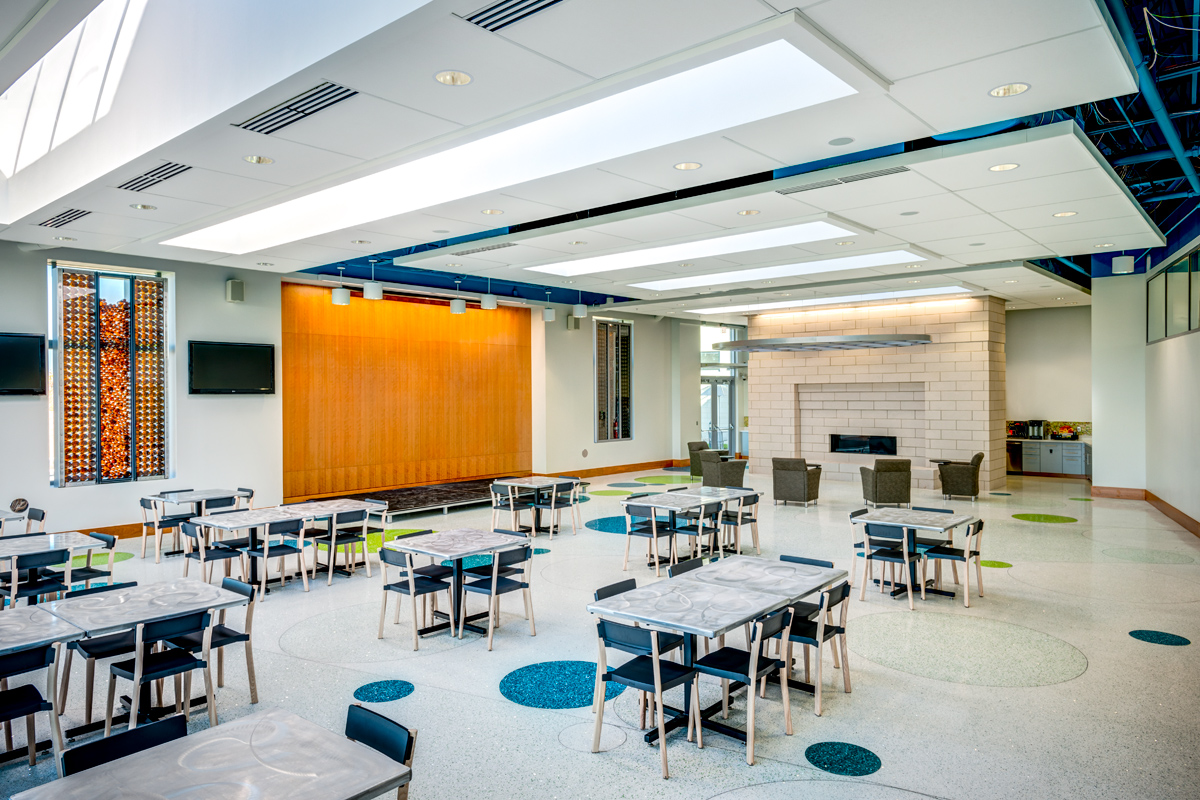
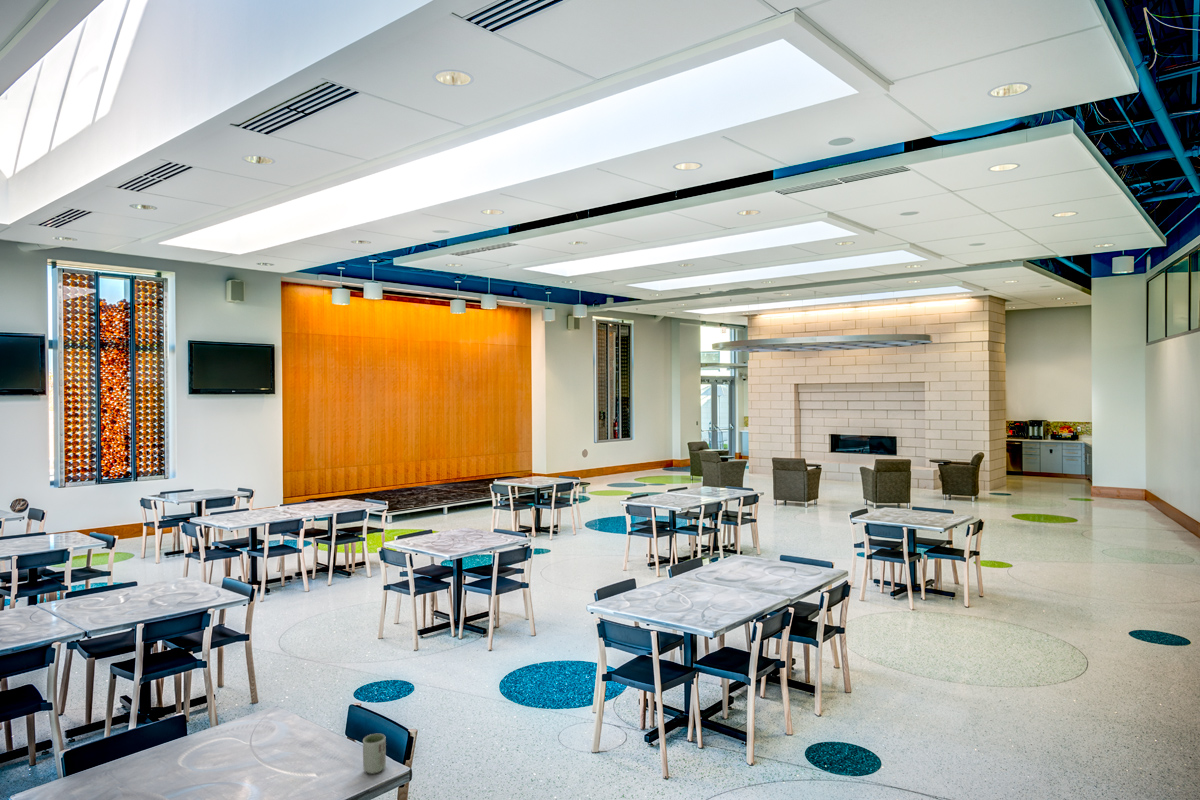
+ cup (374, 753)
